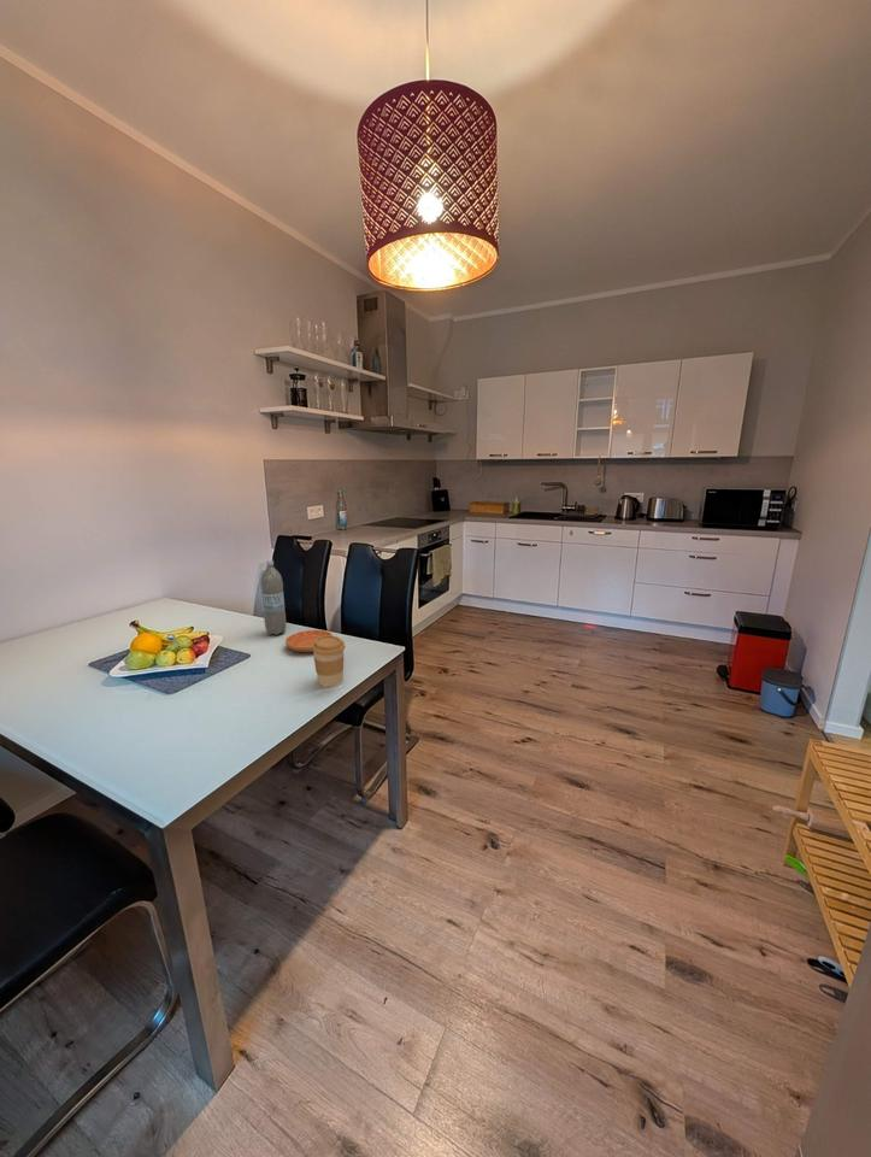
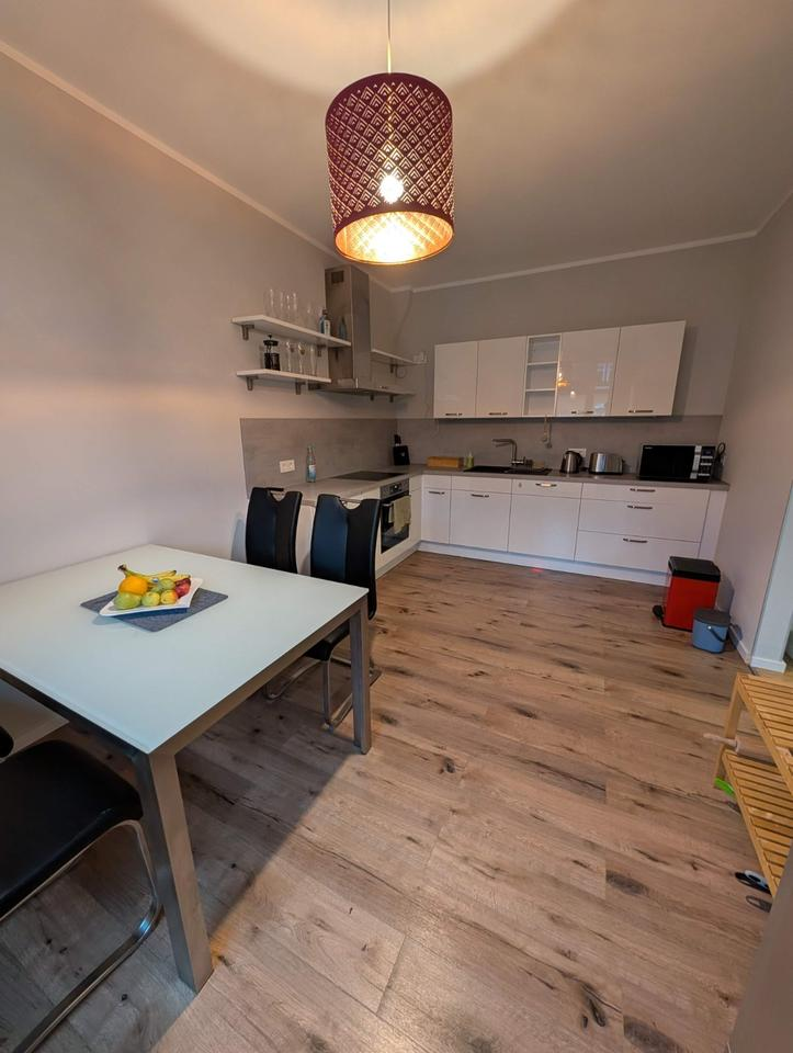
- saucer (310, 641)
- coffee cup (329, 660)
- water bottle (272, 598)
